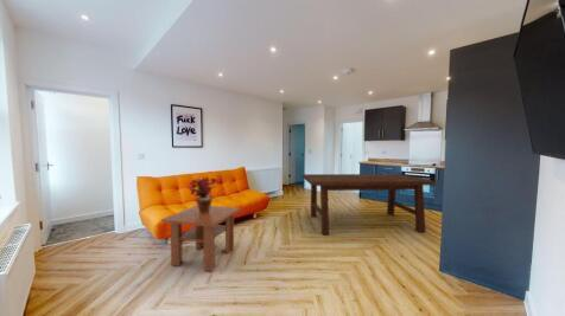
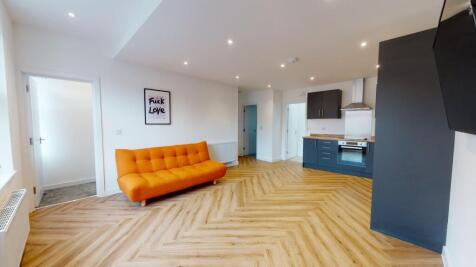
- potted plant (202, 194)
- dining table (361, 189)
- coffee table (204, 234)
